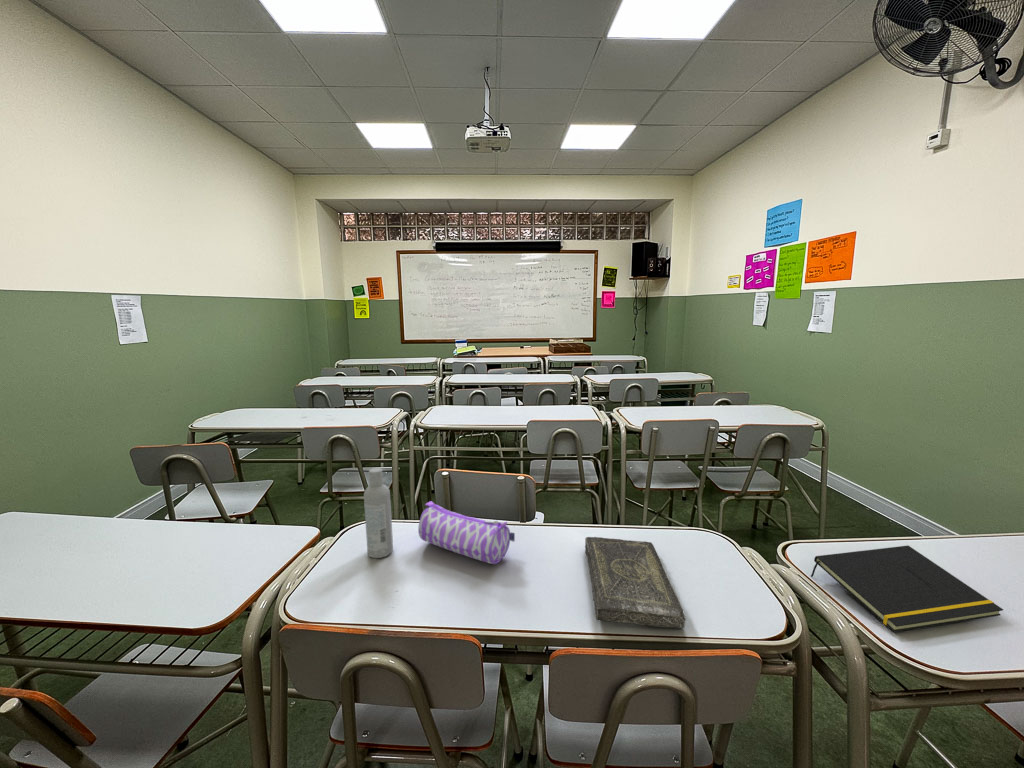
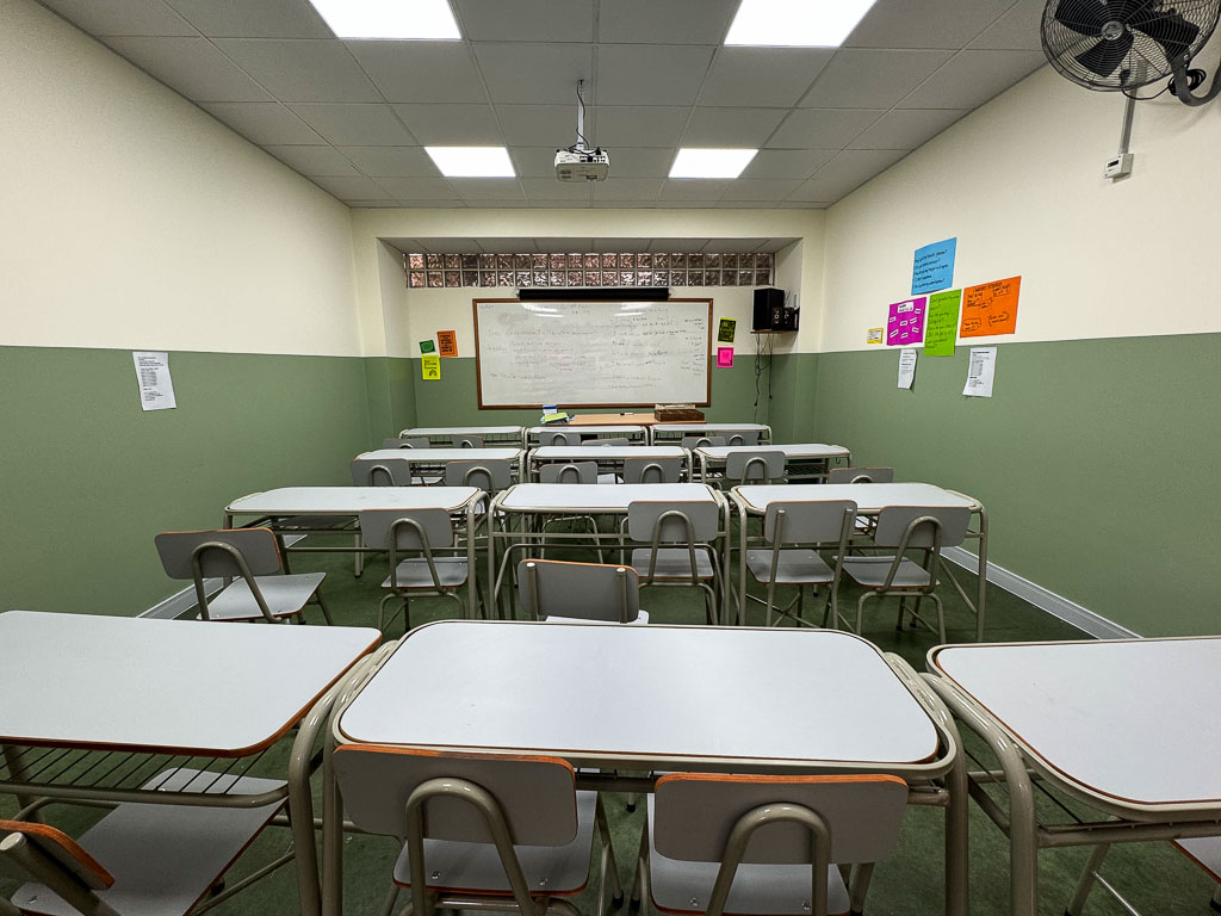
- pencil case (463, 532)
- book (627, 575)
- bottle (378, 511)
- notepad (901, 583)
